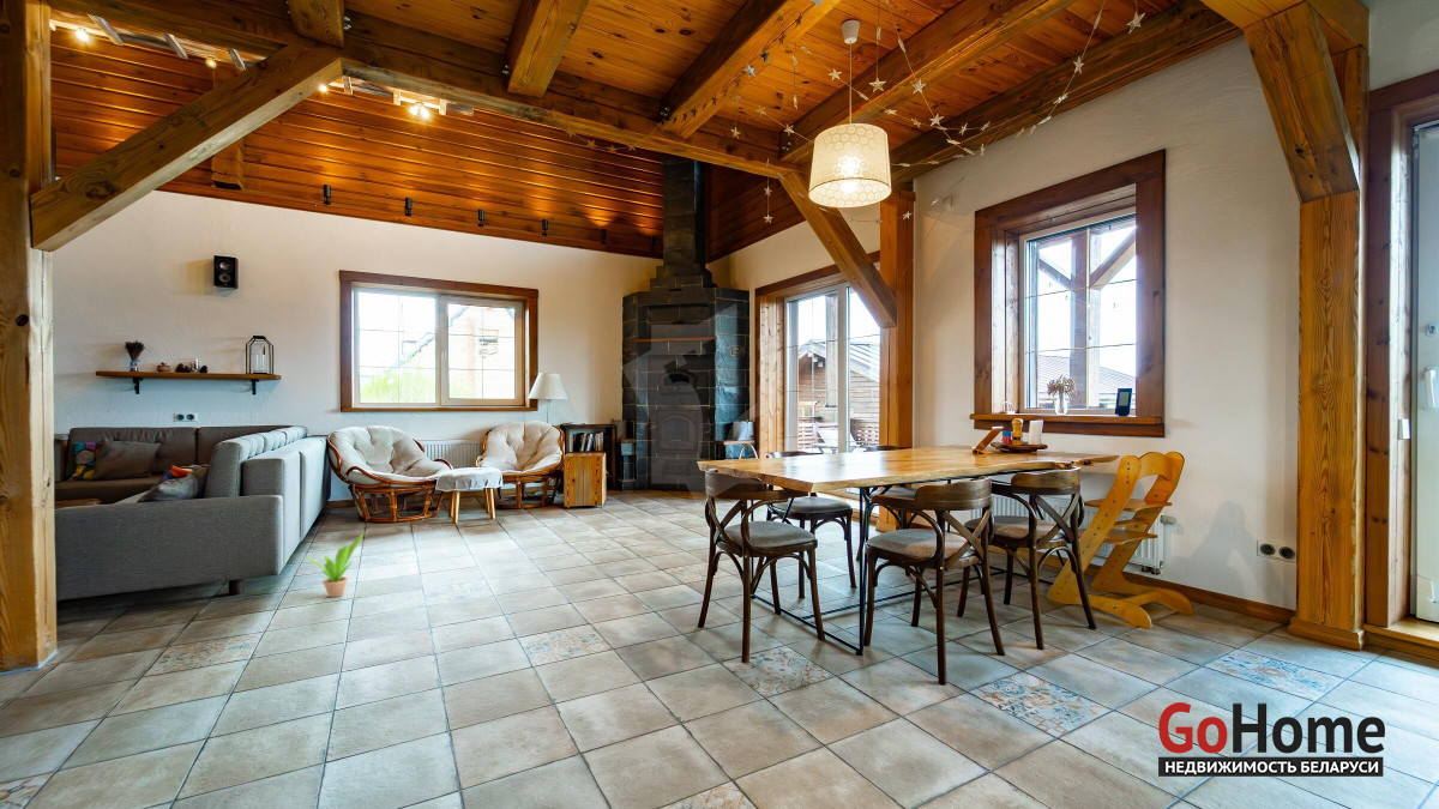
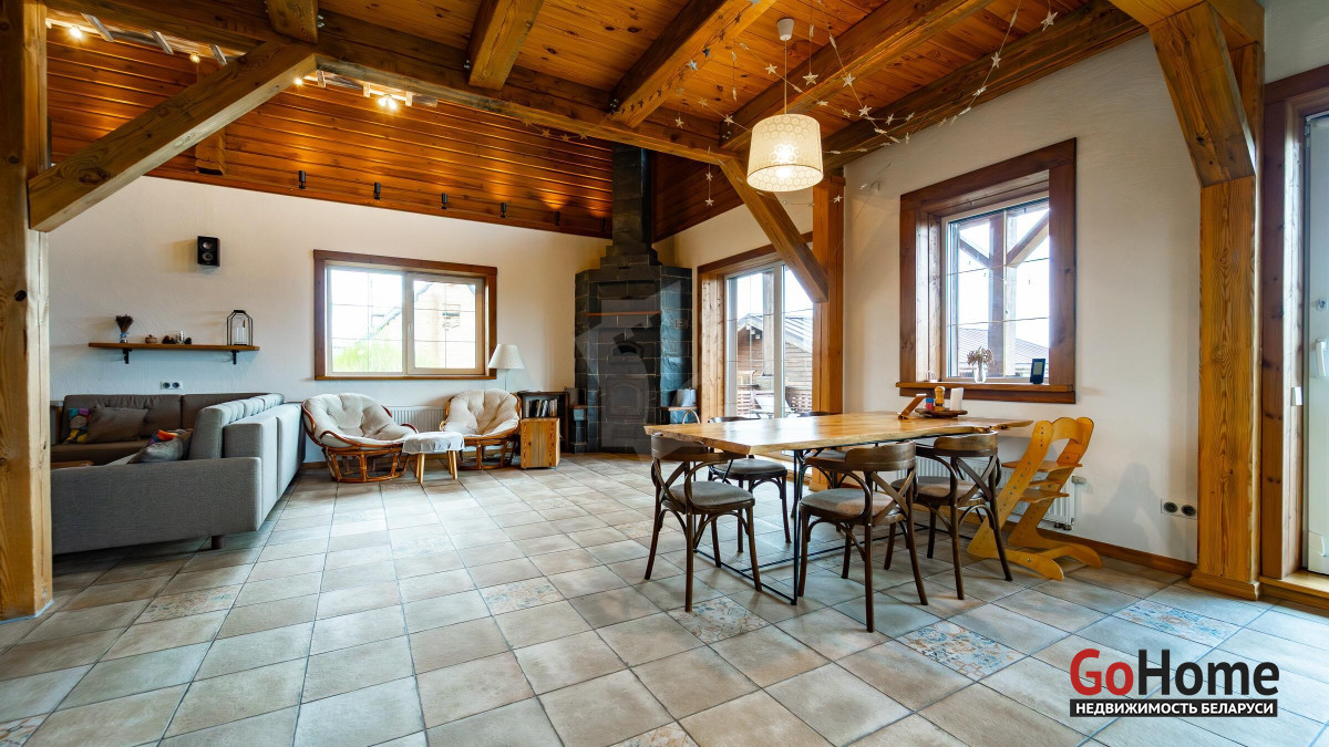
- potted plant (333, 568)
